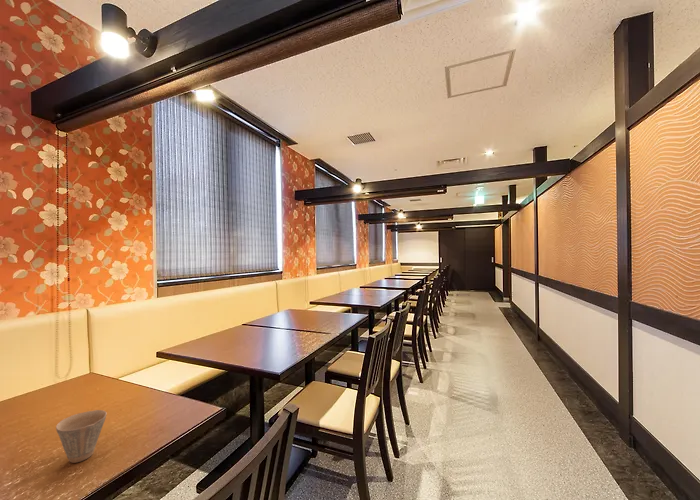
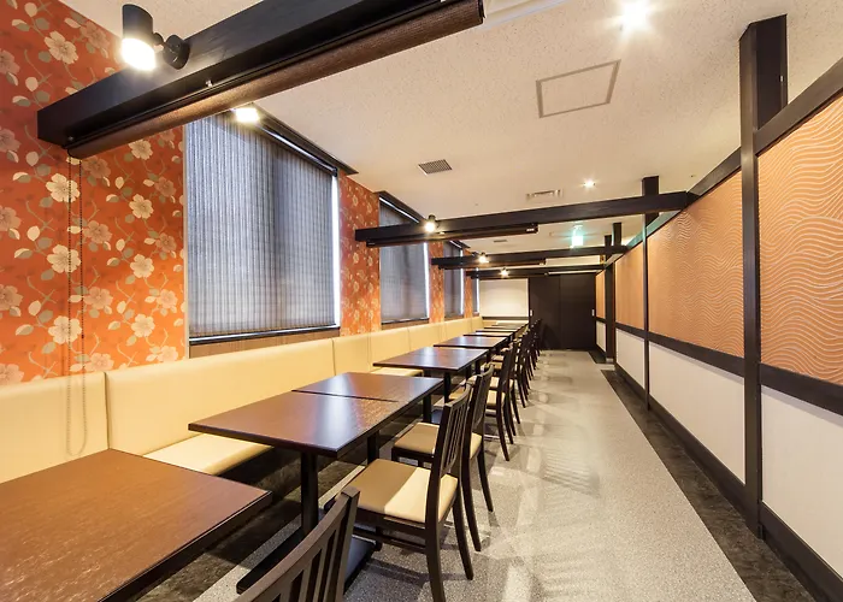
- cup (83, 437)
